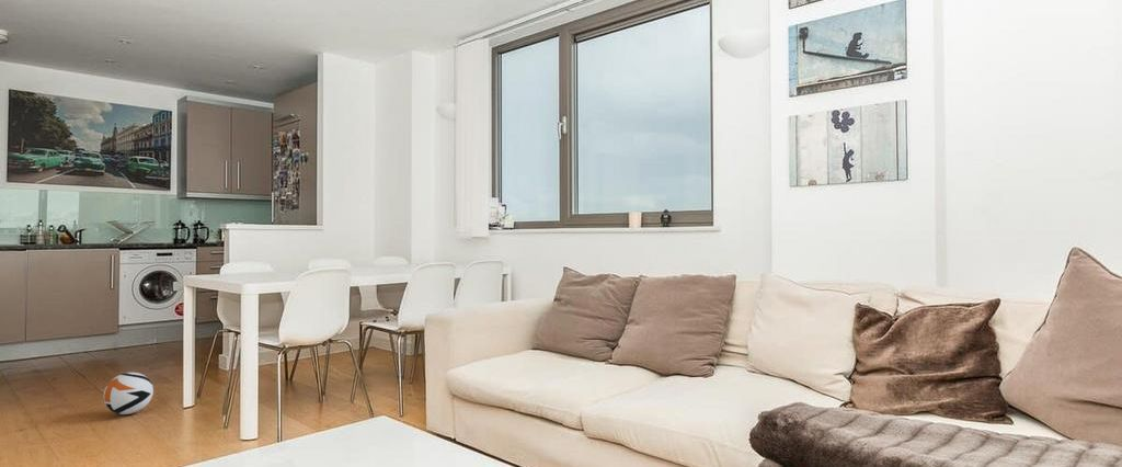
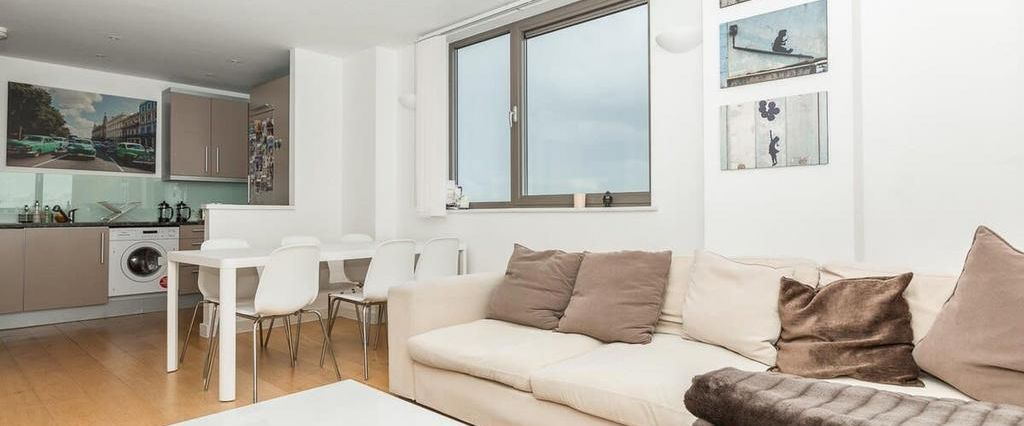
- ball (128, 392)
